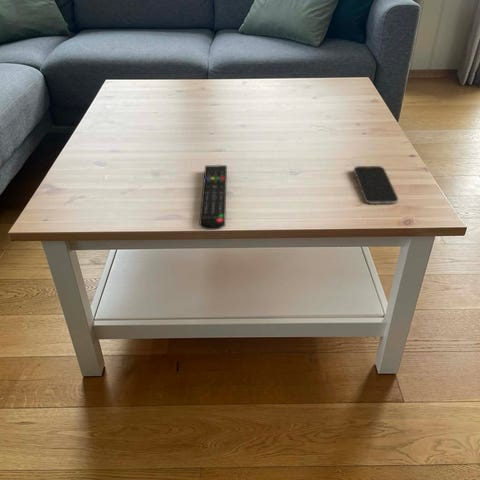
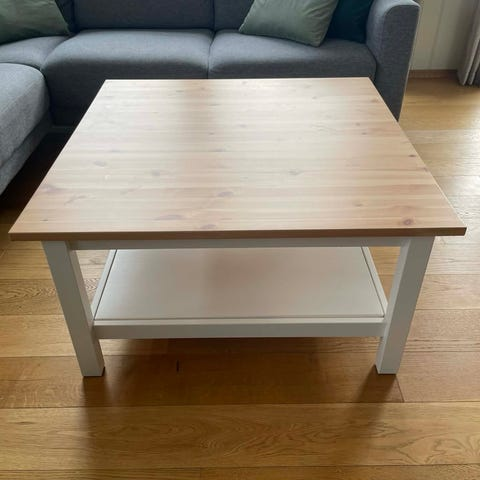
- remote control (214, 195)
- smartphone (375, 184)
